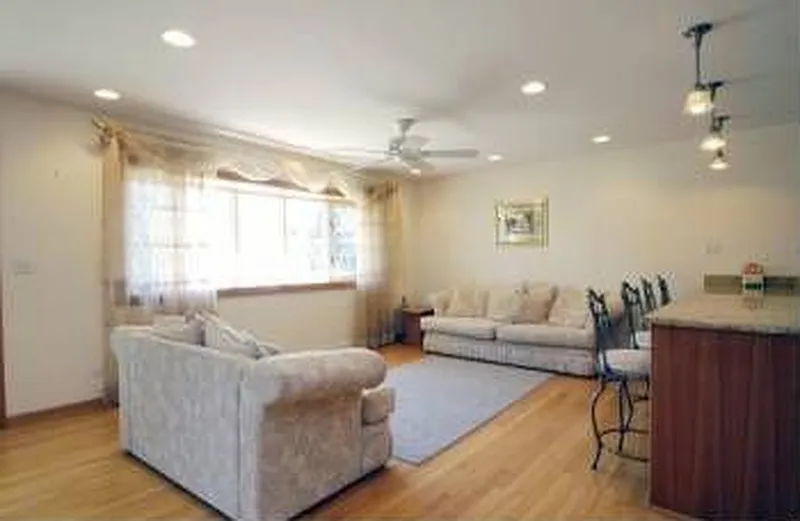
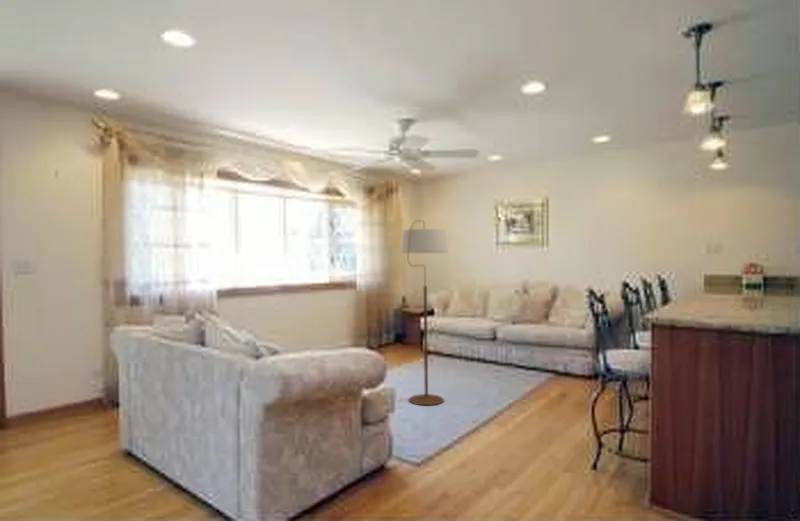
+ floor lamp (424, 310)
